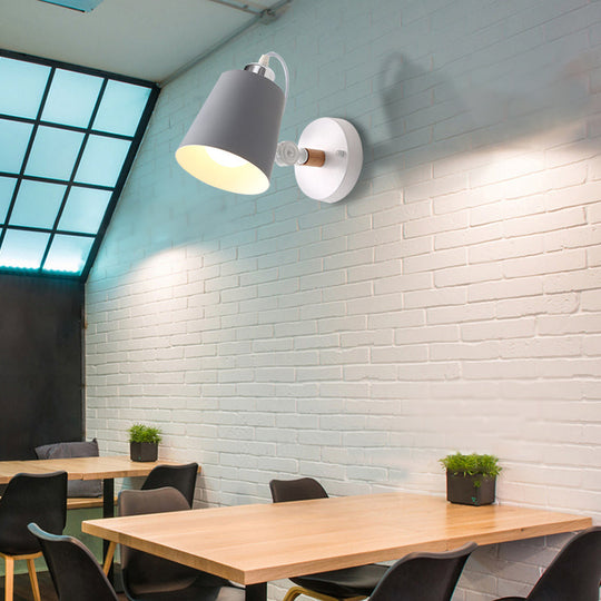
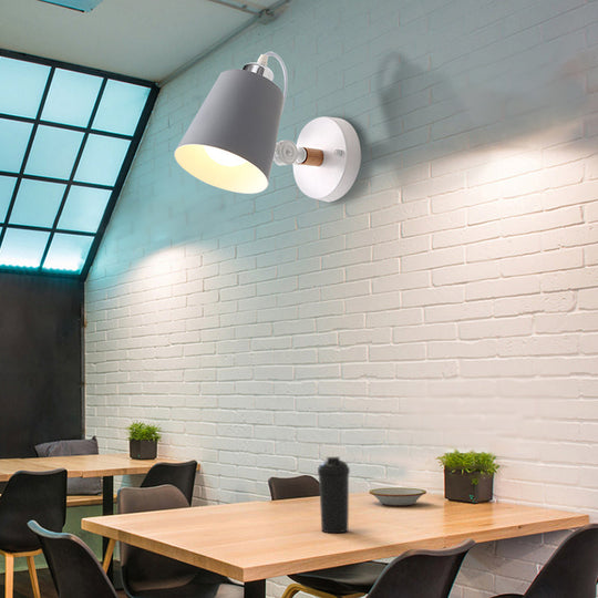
+ bowl (398, 497)
+ water bottle (333, 493)
